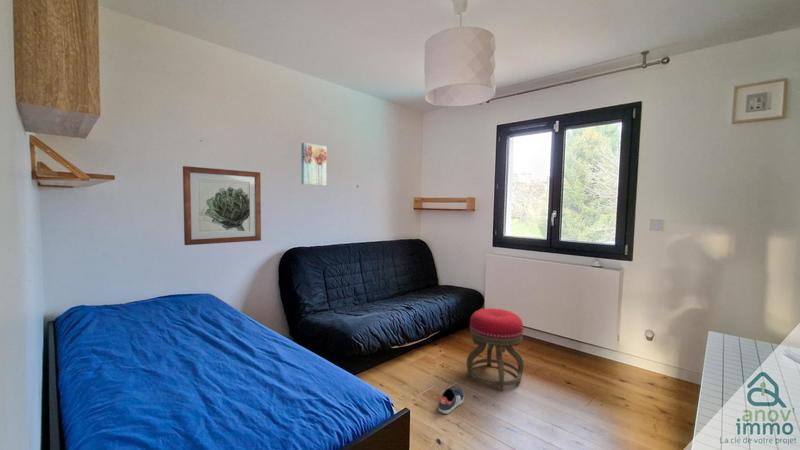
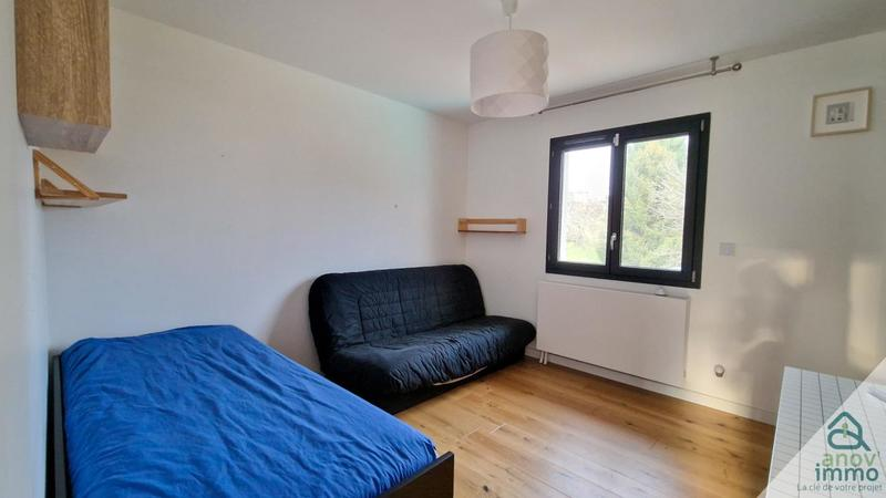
- sneaker (452, 395)
- stool (495, 345)
- wall art (224, 206)
- wall art (314, 164)
